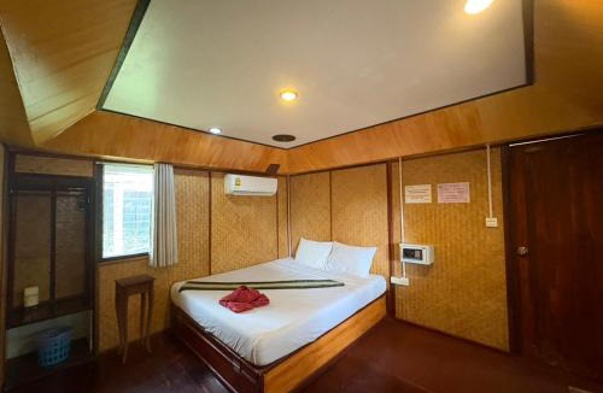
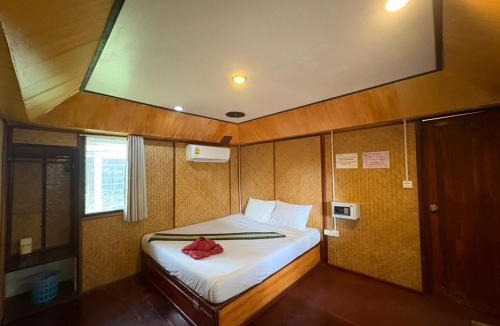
- side table (140, 316)
